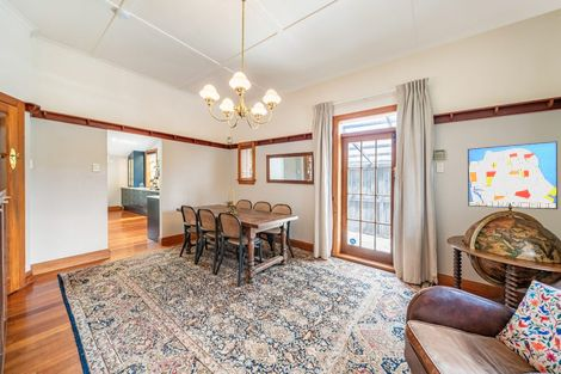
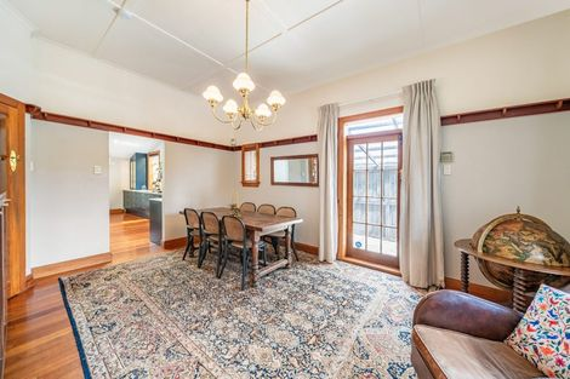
- wall art (508, 176)
